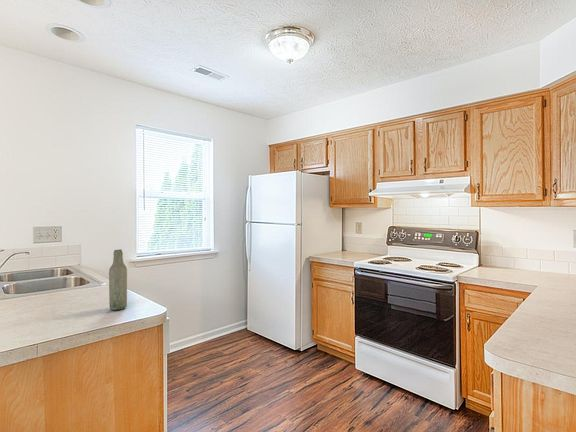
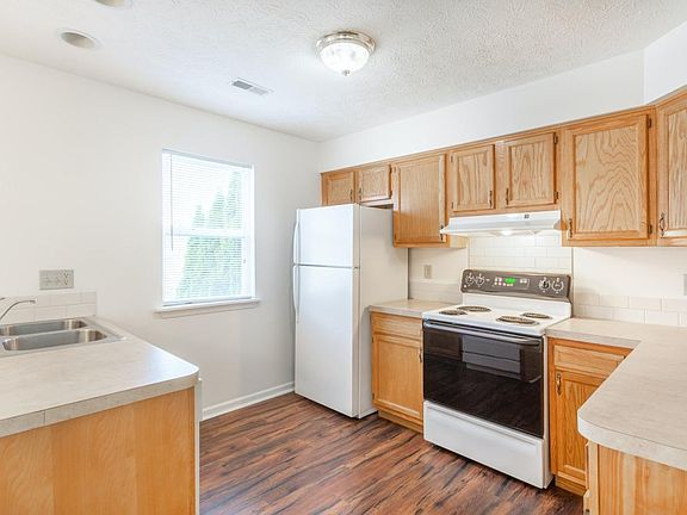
- bottle (118, 278)
